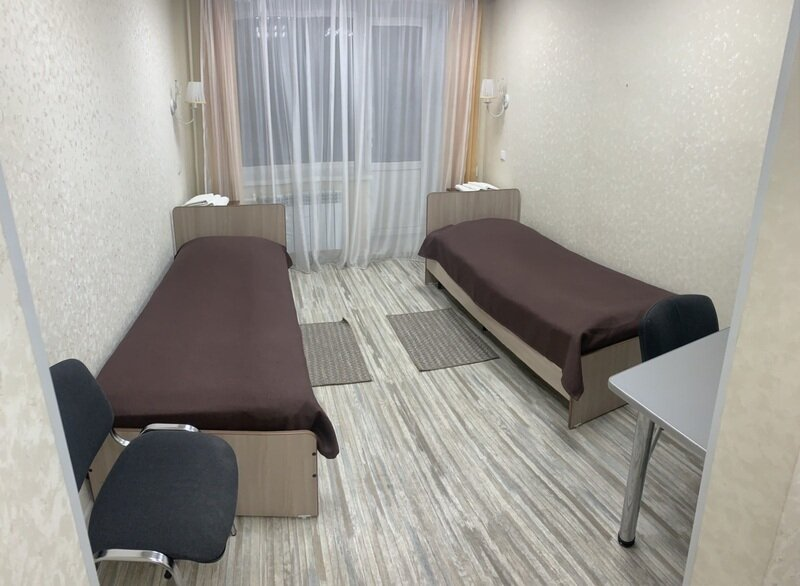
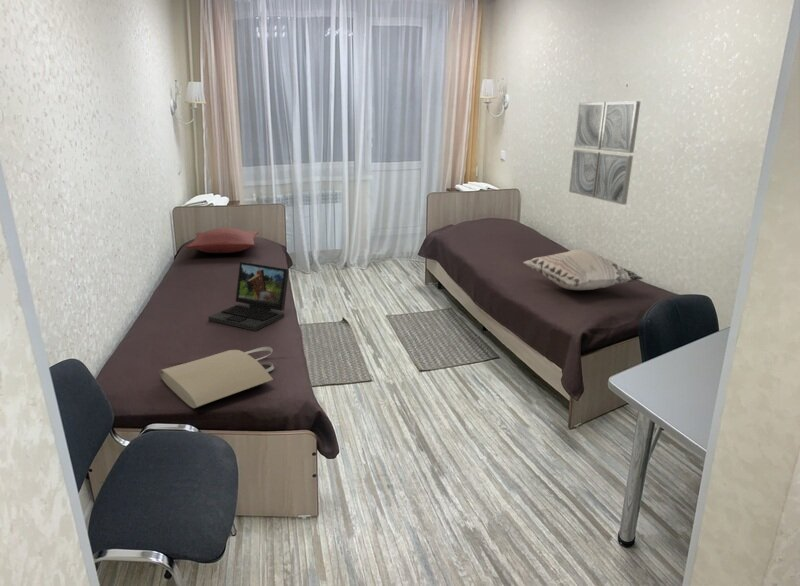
+ pillow (224, 240)
+ tote bag (226, 370)
+ decorative pillow (580, 270)
+ wall art (601, 152)
+ laptop (249, 293)
